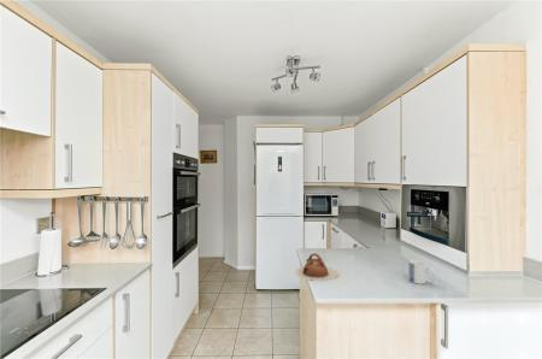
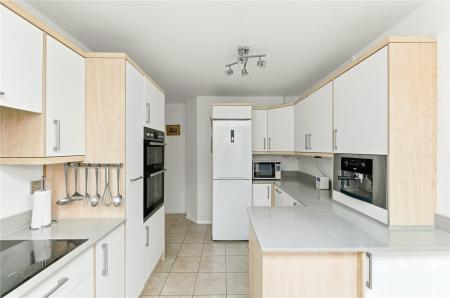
- mug (422, 272)
- teapot (317, 263)
